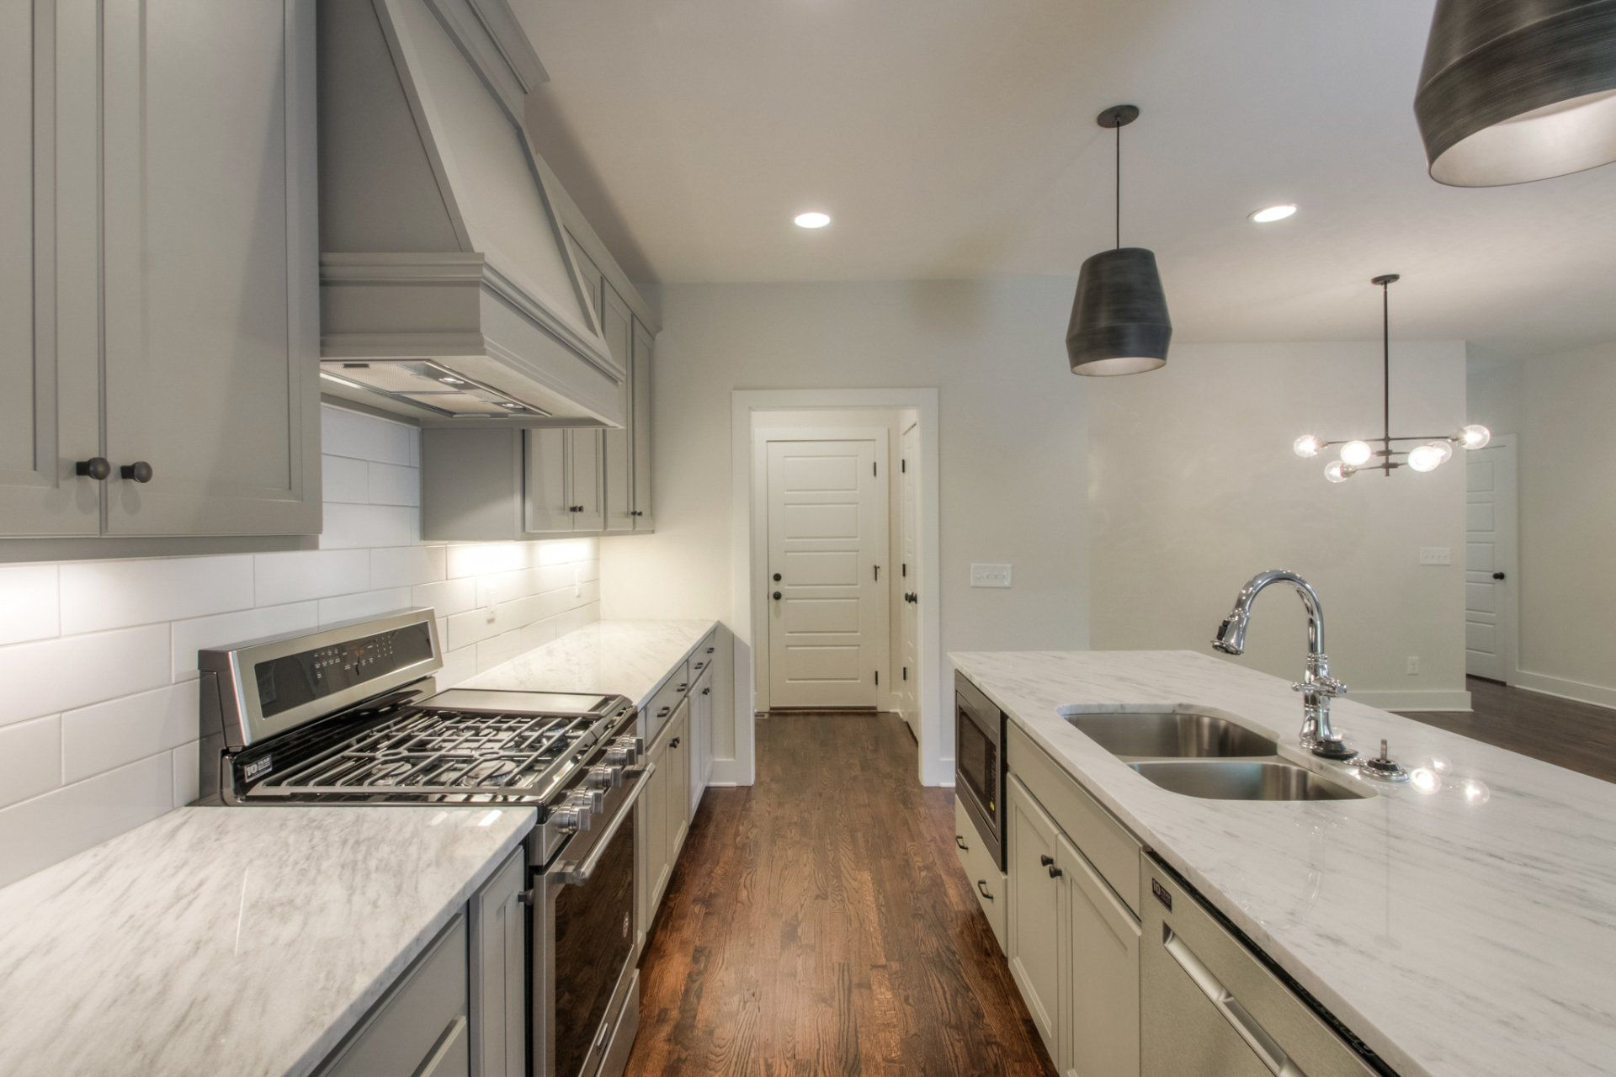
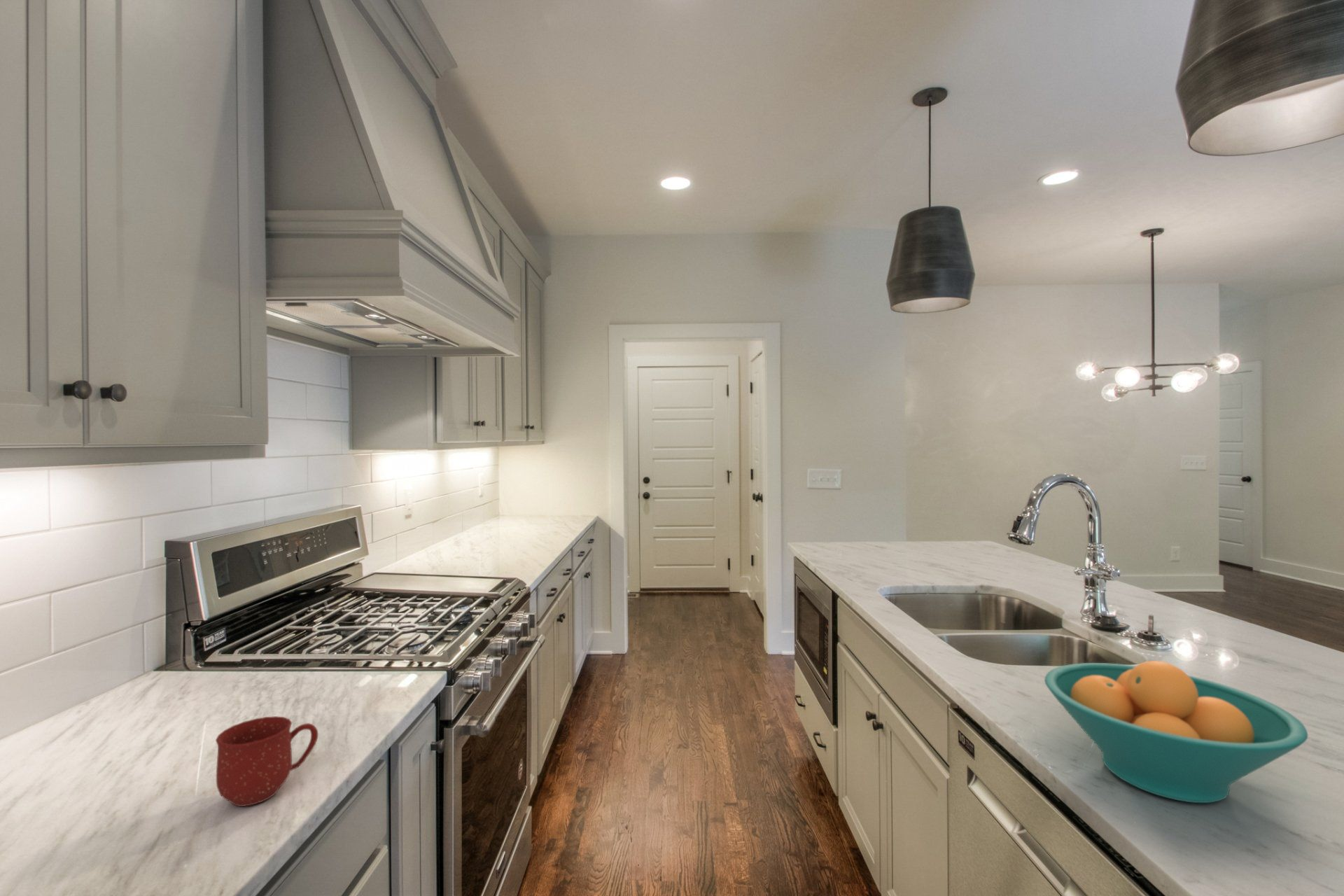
+ mug (270, 757)
+ fruit bowl (1162, 720)
